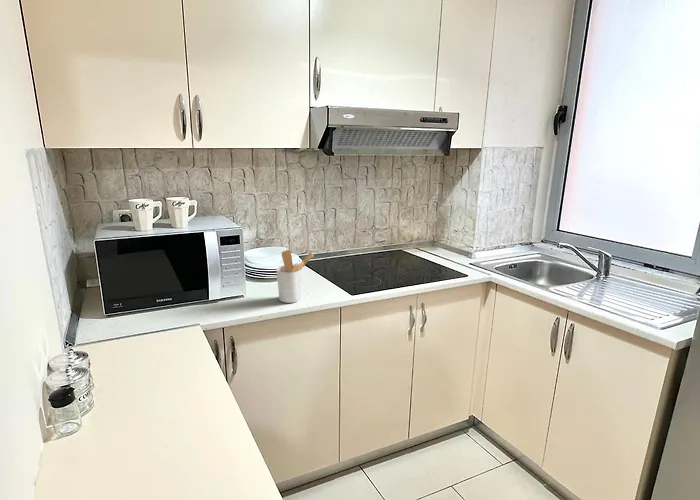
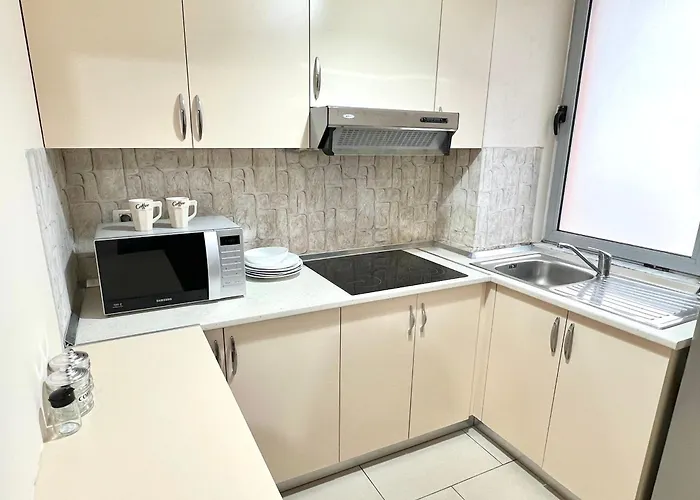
- utensil holder (296, 275)
